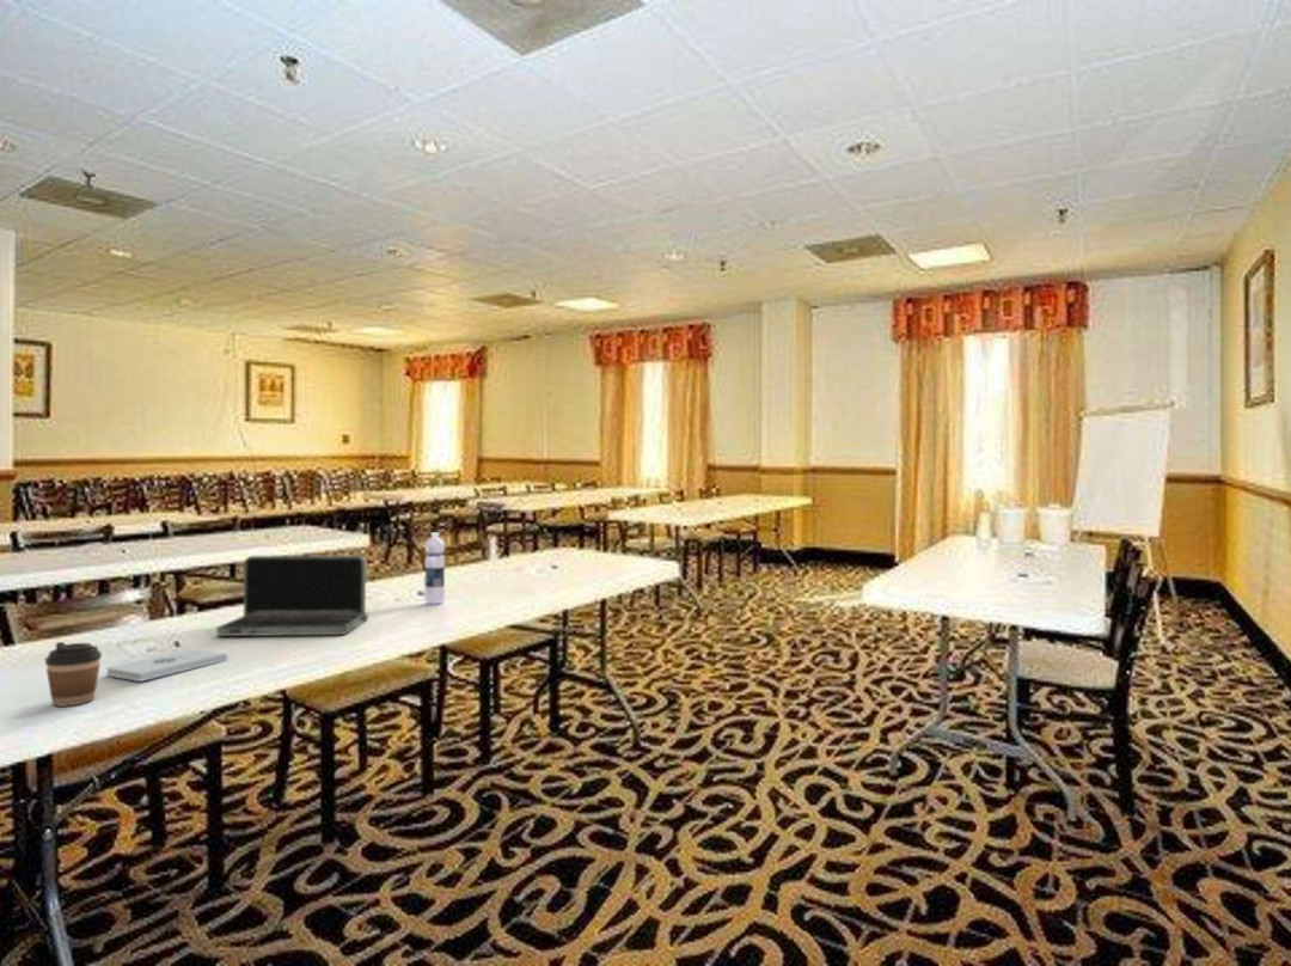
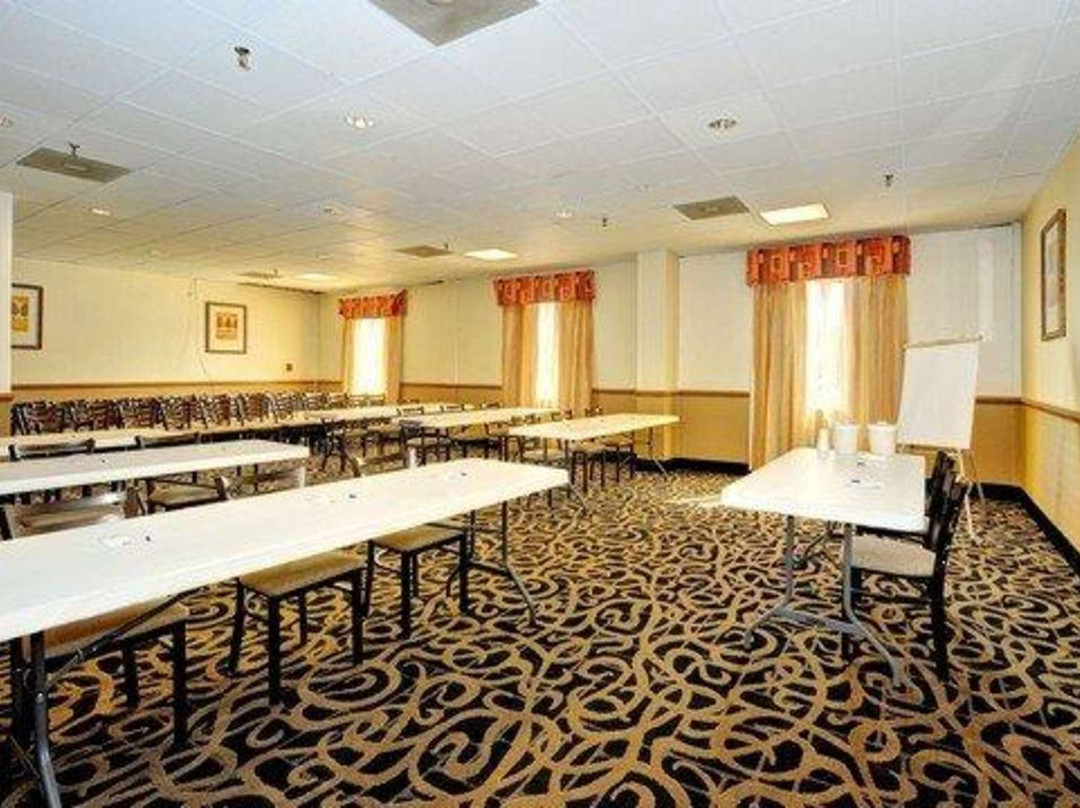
- water bottle (434, 567)
- laptop (292, 592)
- coffee cup (73, 671)
- notepad (167, 664)
